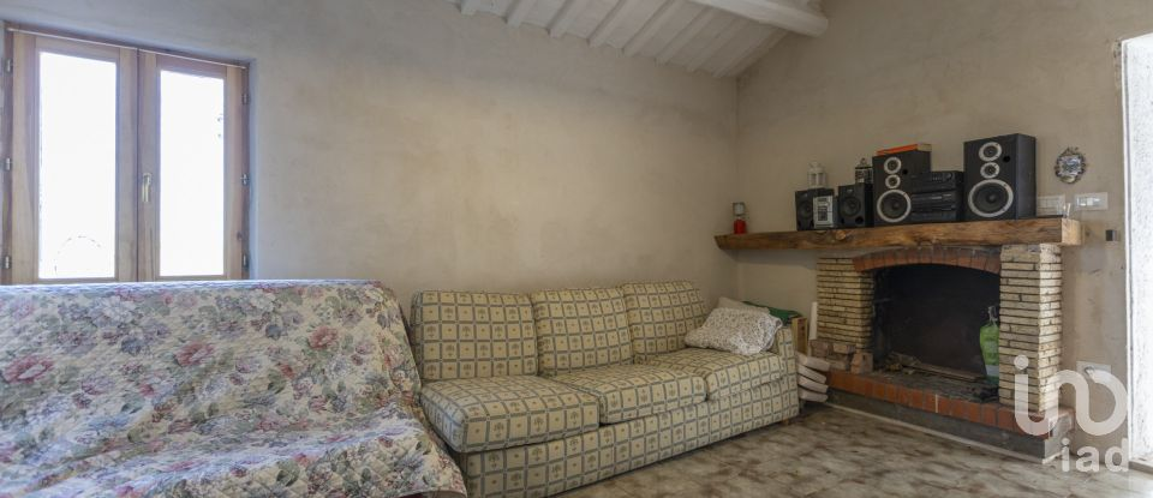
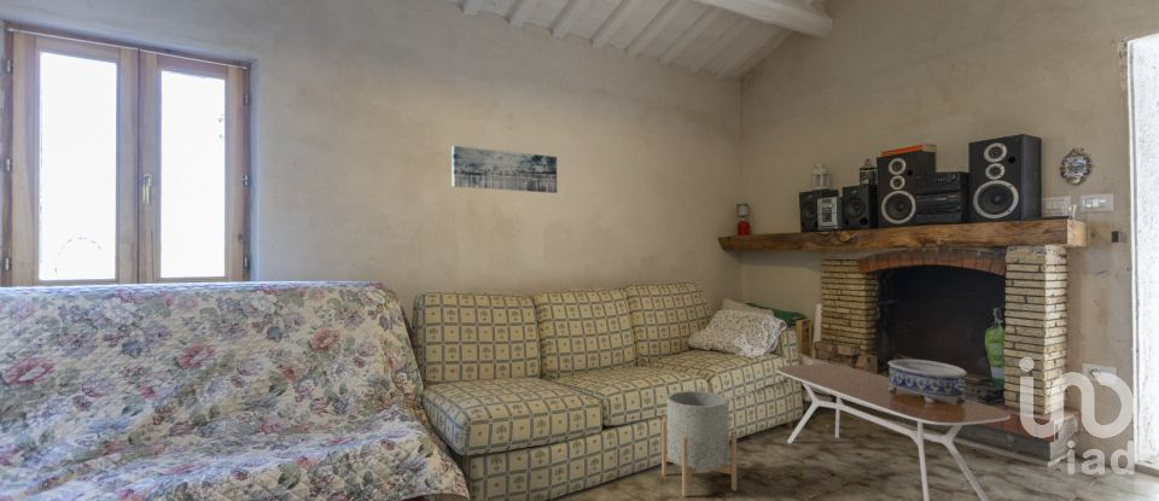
+ planter (697, 439)
+ decorative bowl (925, 379)
+ coffee table (876, 423)
+ wall art (507, 170)
